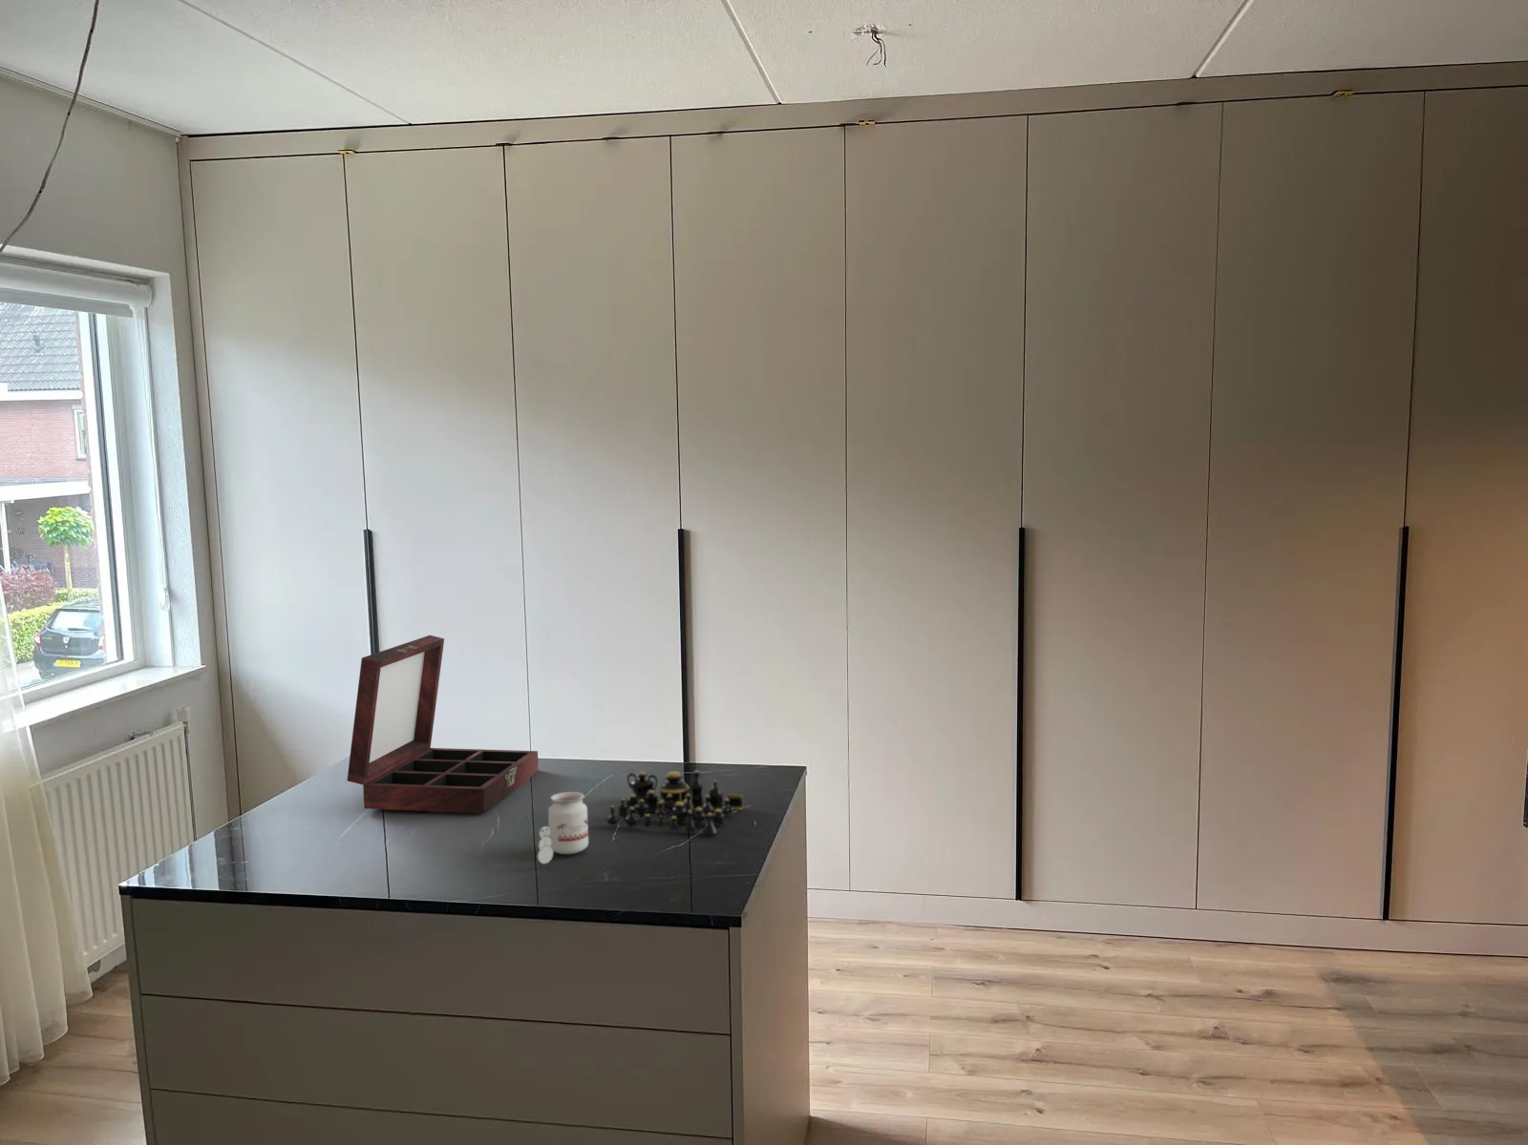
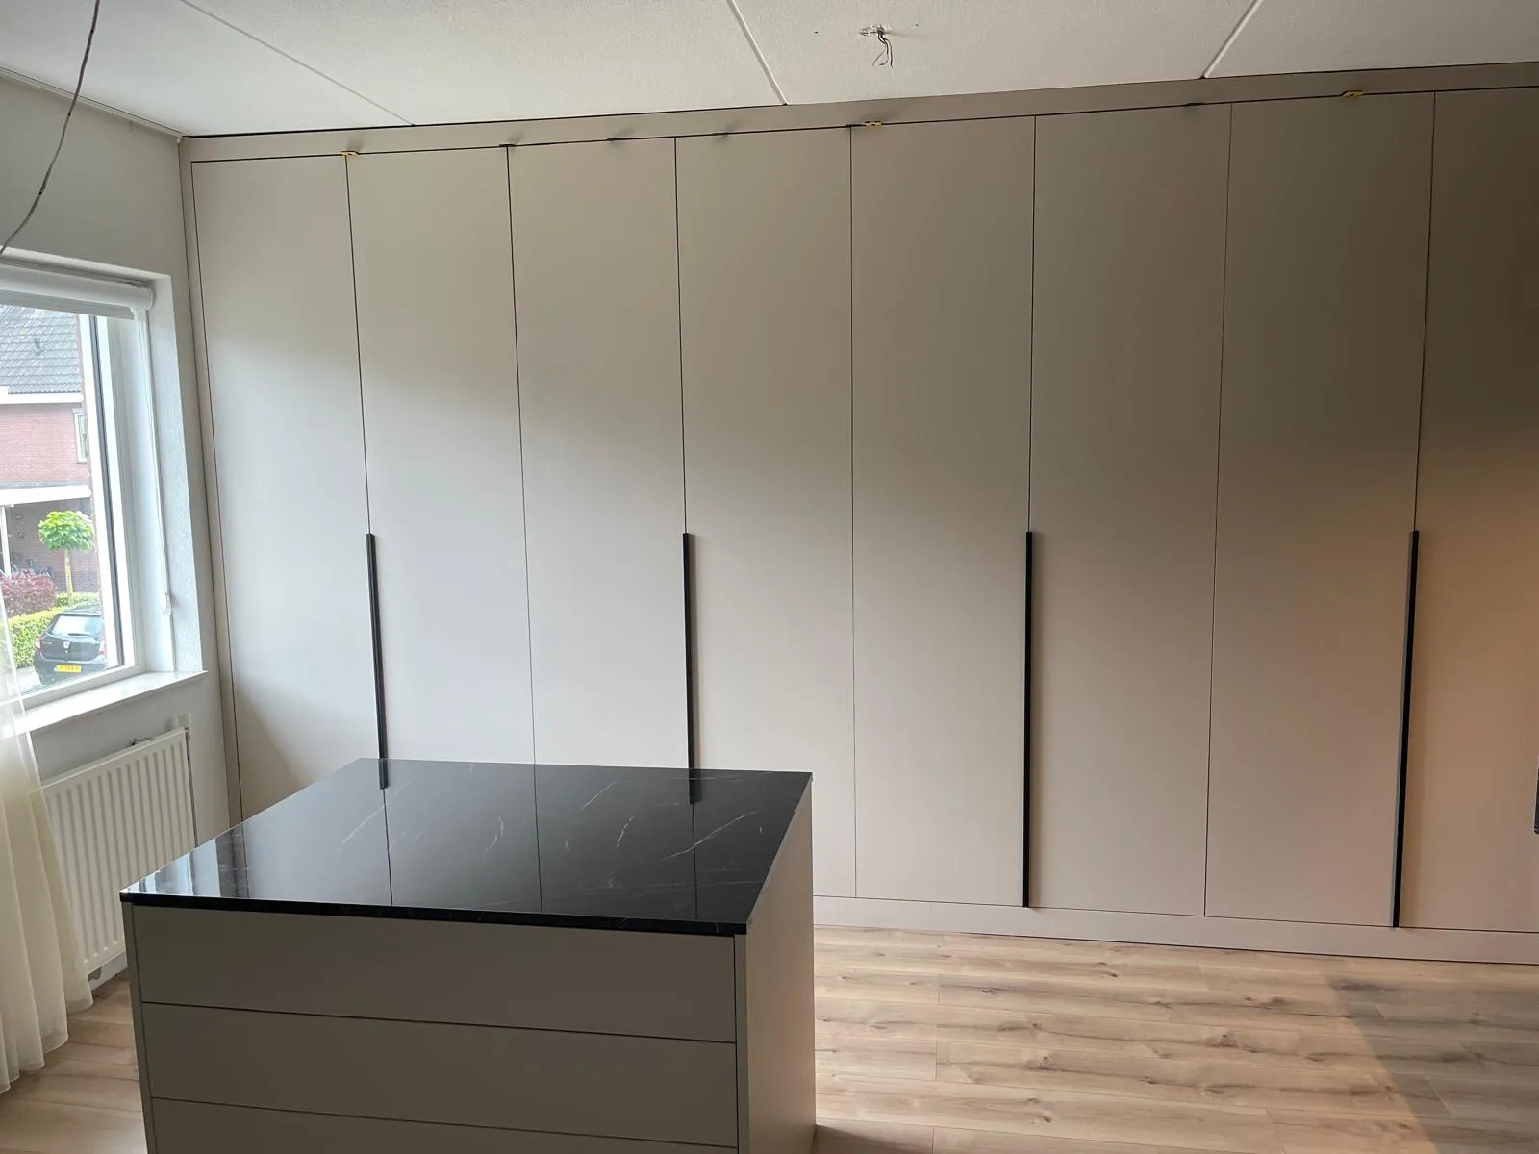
- candle (563, 829)
- jewelry box (433, 718)
- potion bottle set (673, 796)
